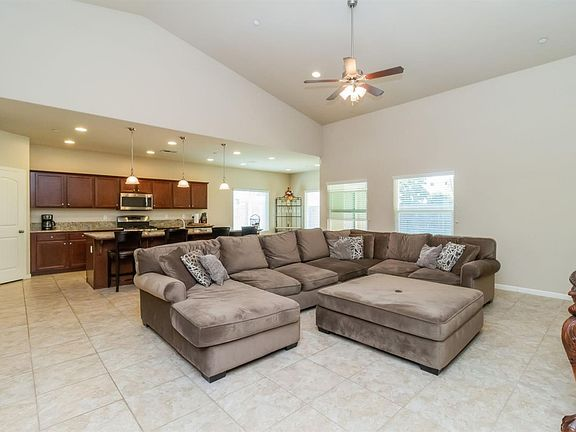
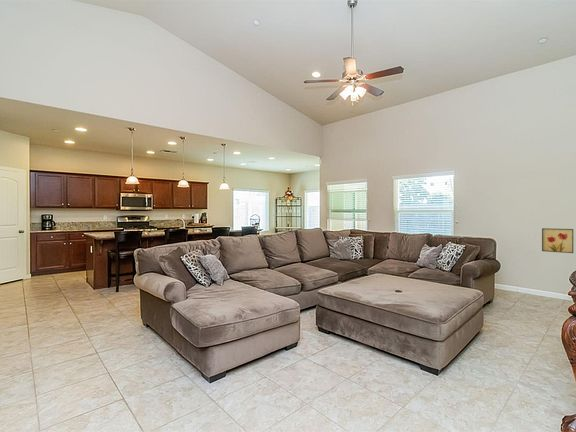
+ wall art (557, 240)
